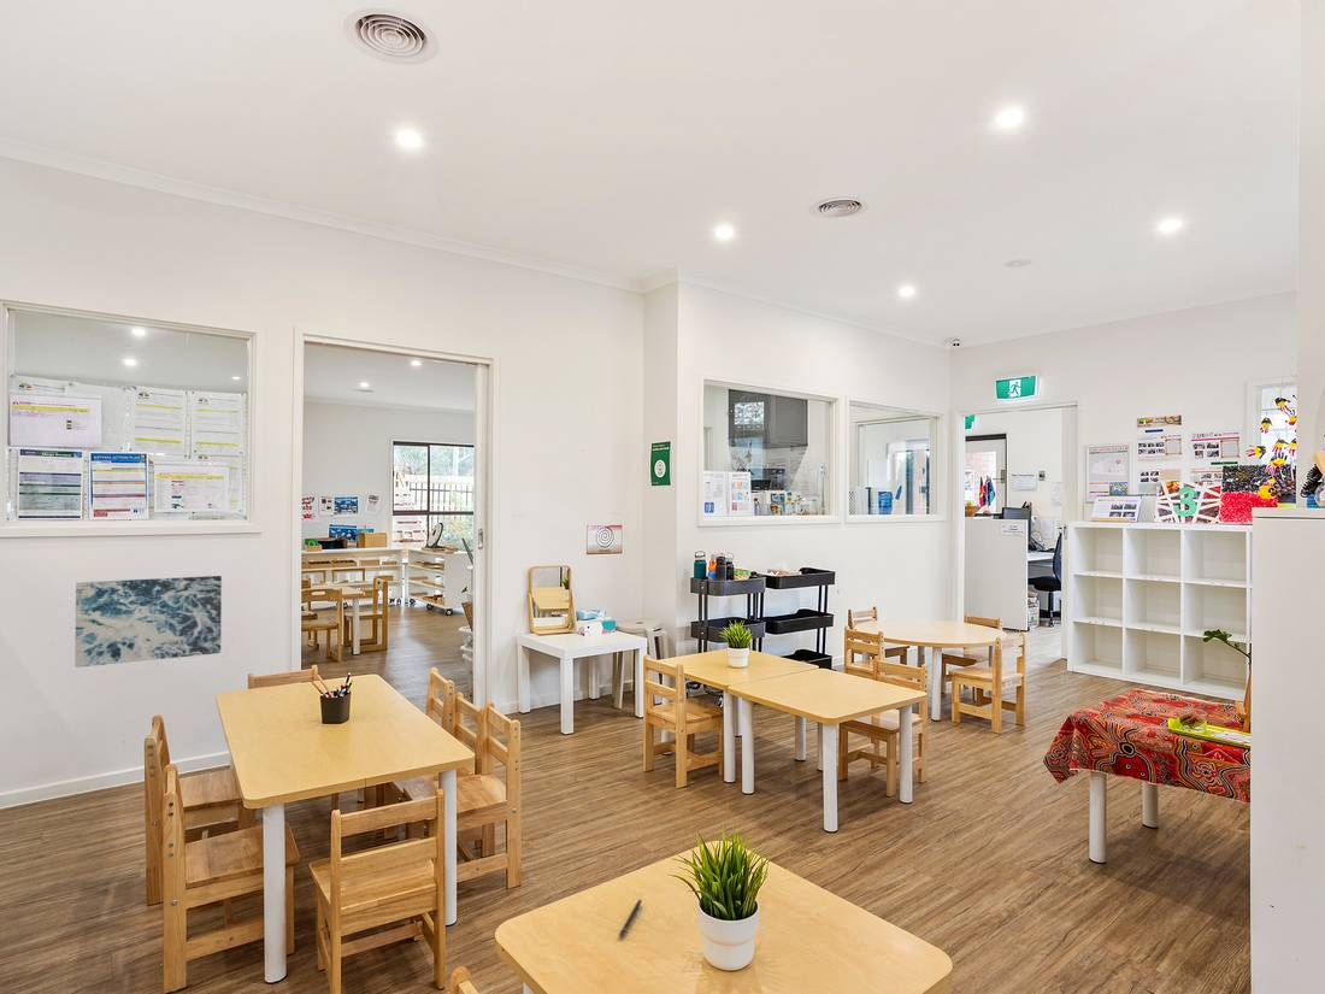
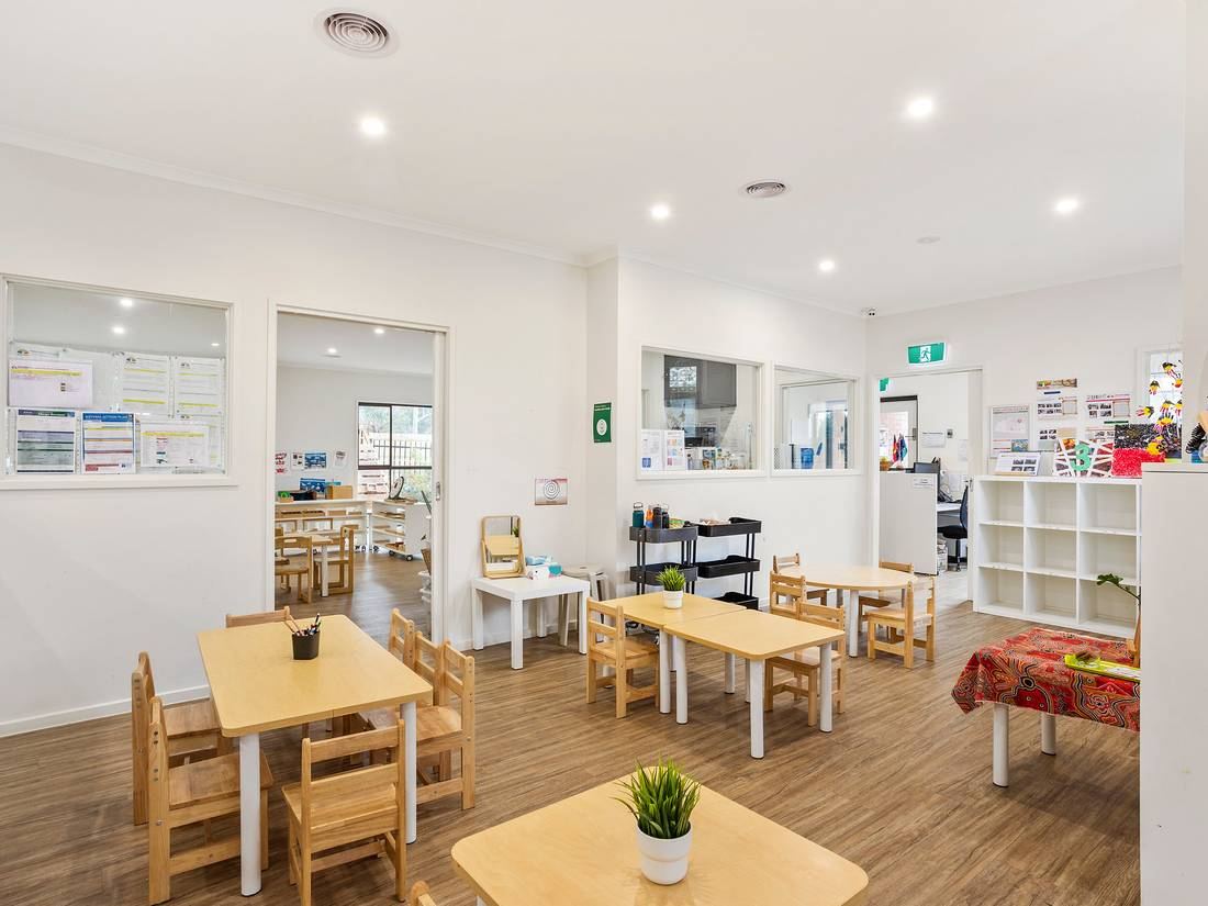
- wall art (151, 618)
- pen (630, 918)
